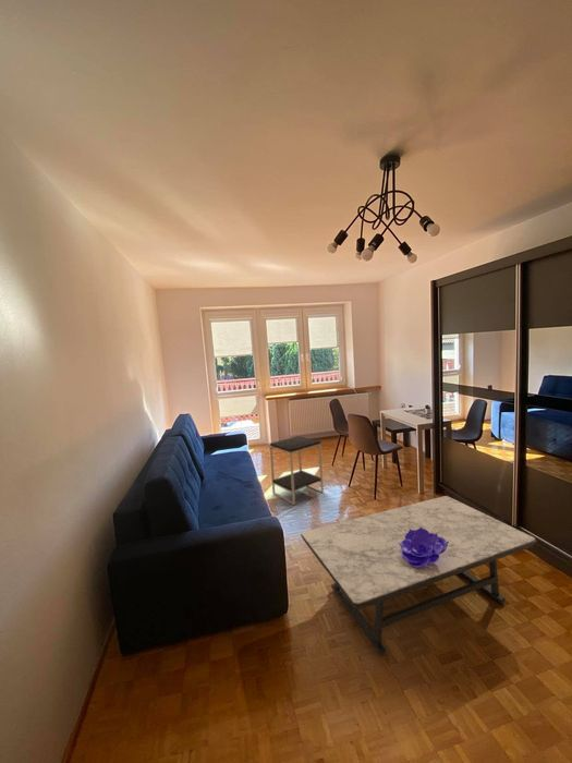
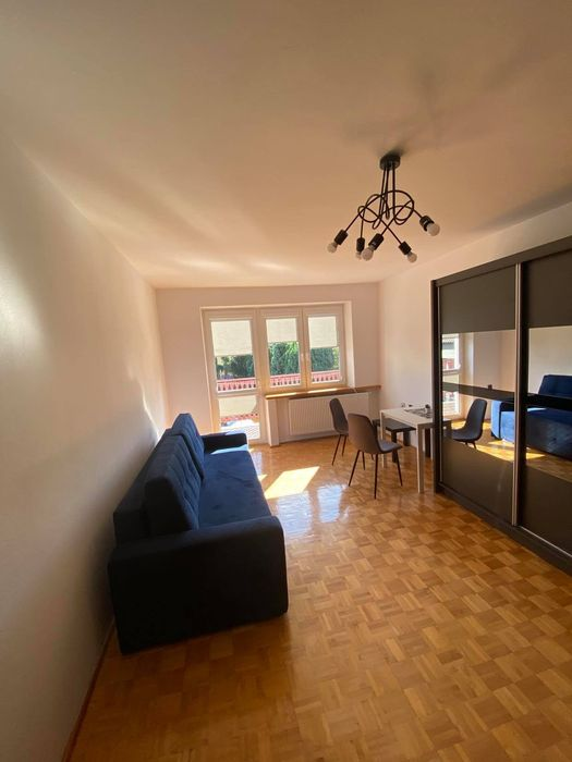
- coffee table (412, 566)
- side table (300, 468)
- decorative bowl (419, 545)
